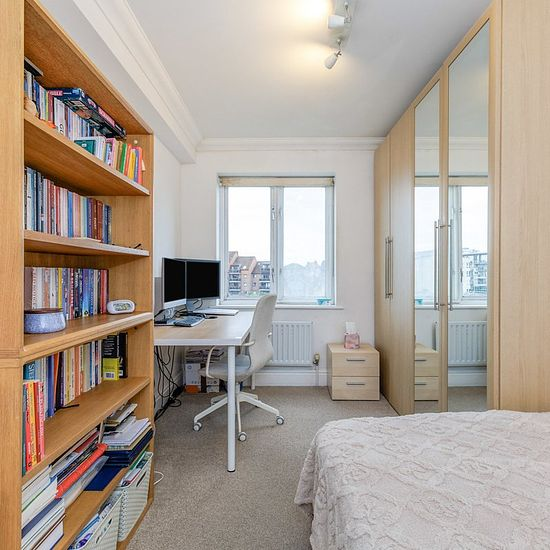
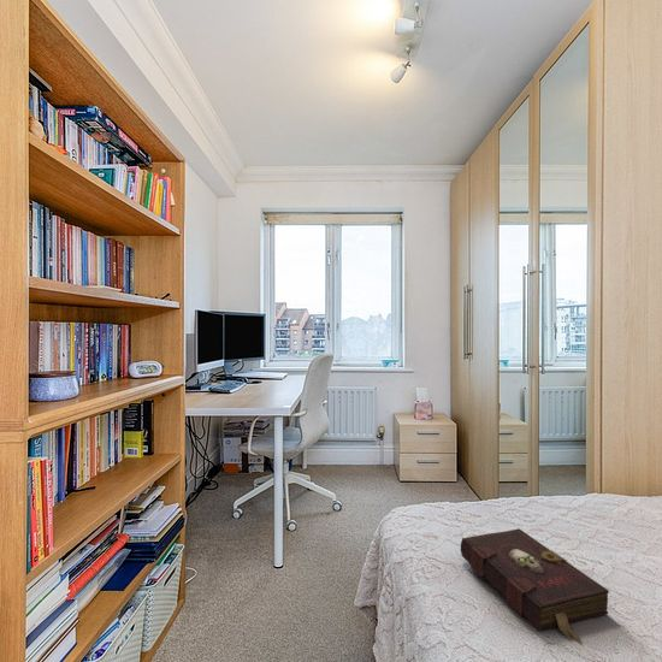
+ book (532, 577)
